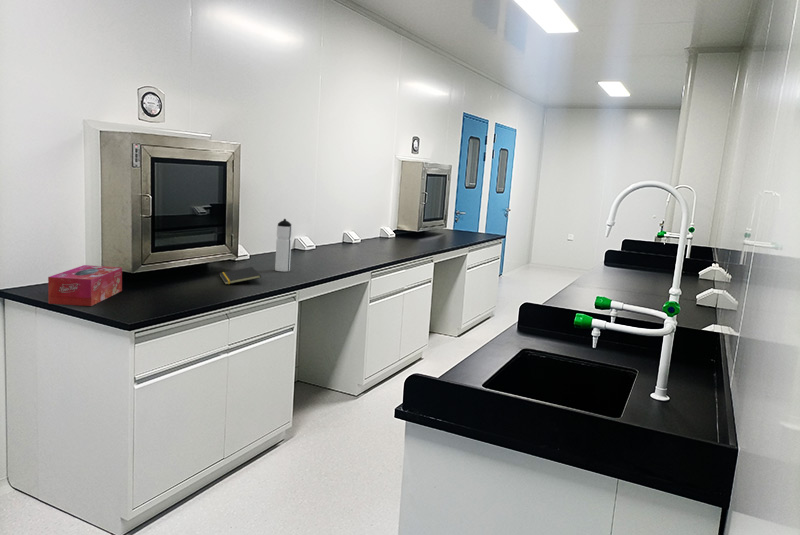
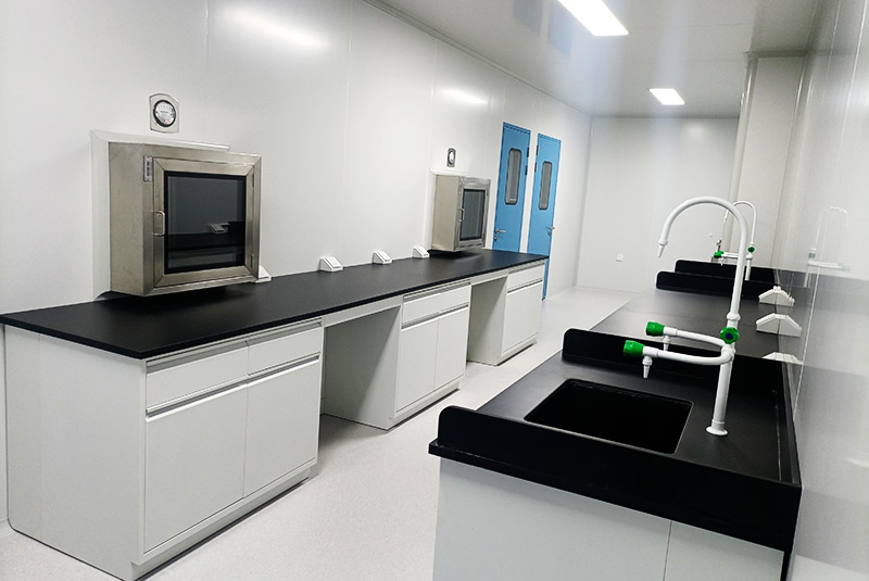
- tissue box (87, 284)
- water bottle (283, 244)
- notepad (239, 275)
